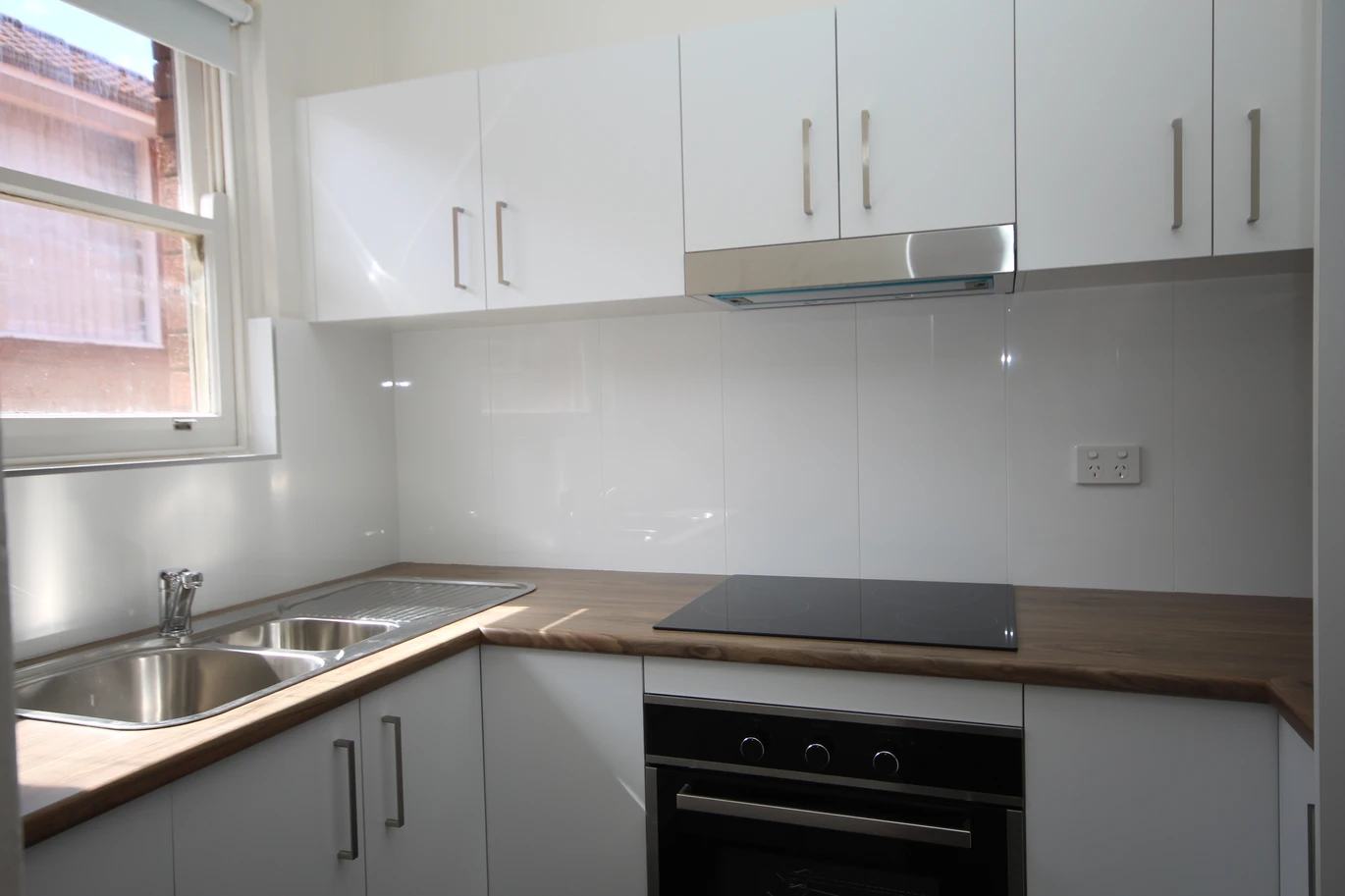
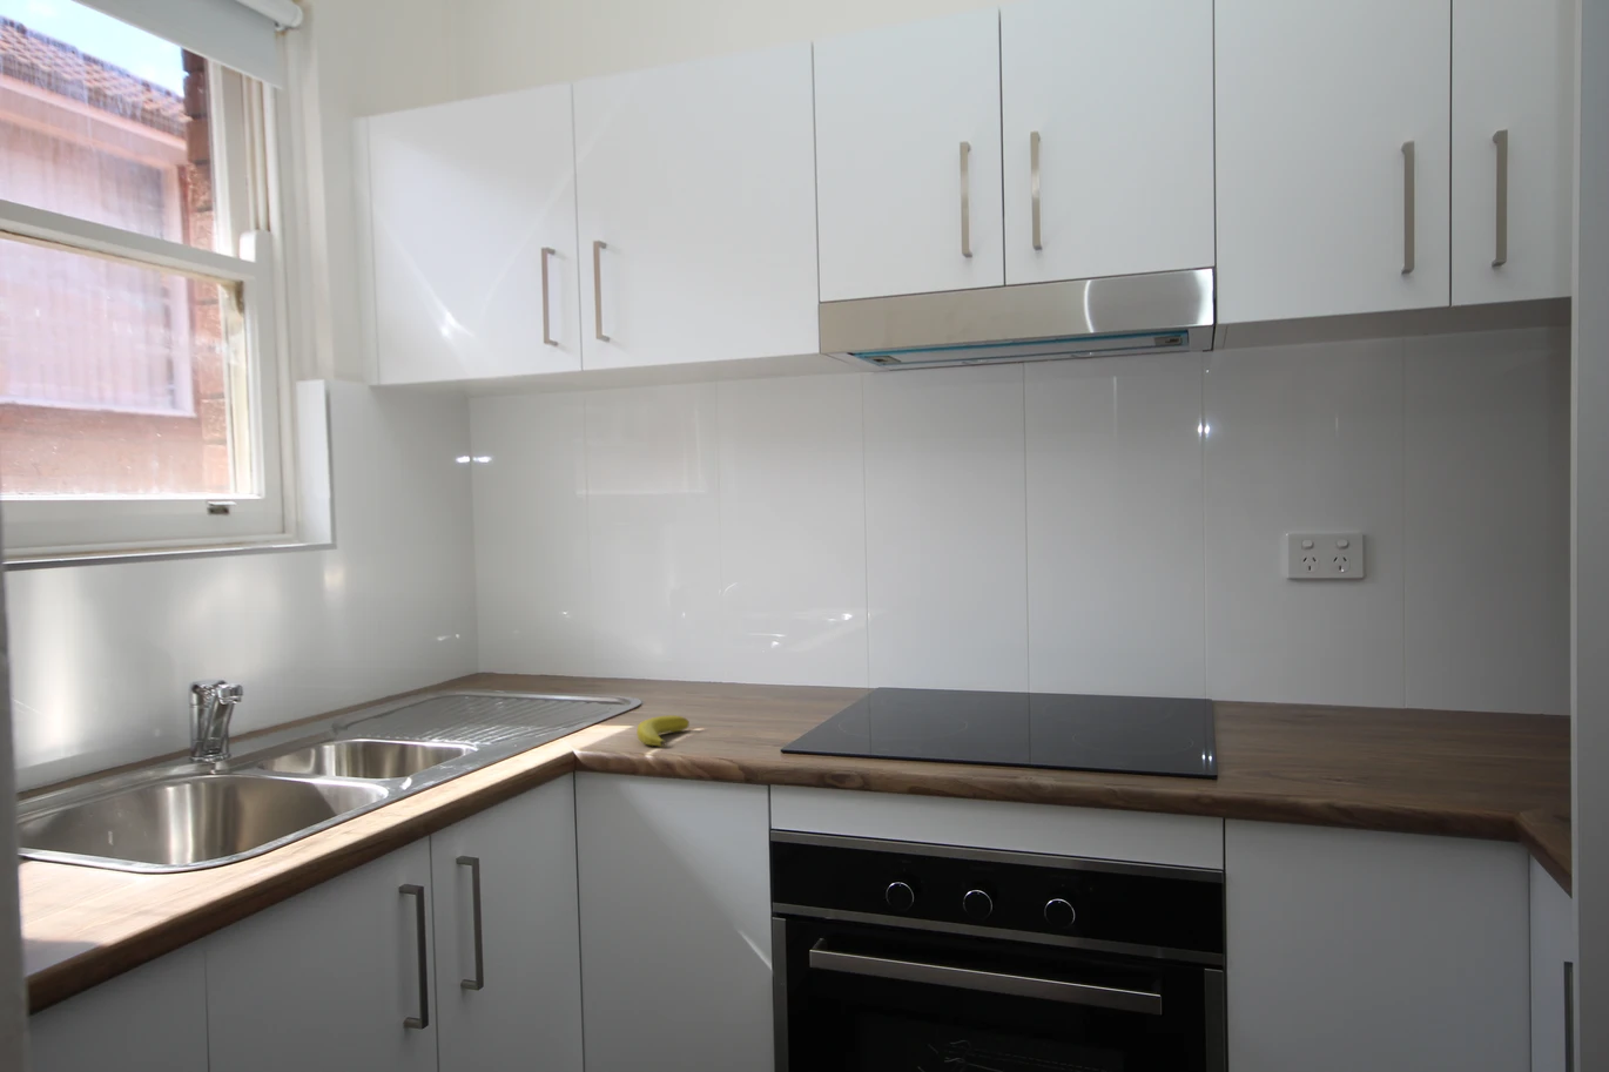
+ banana (660, 729)
